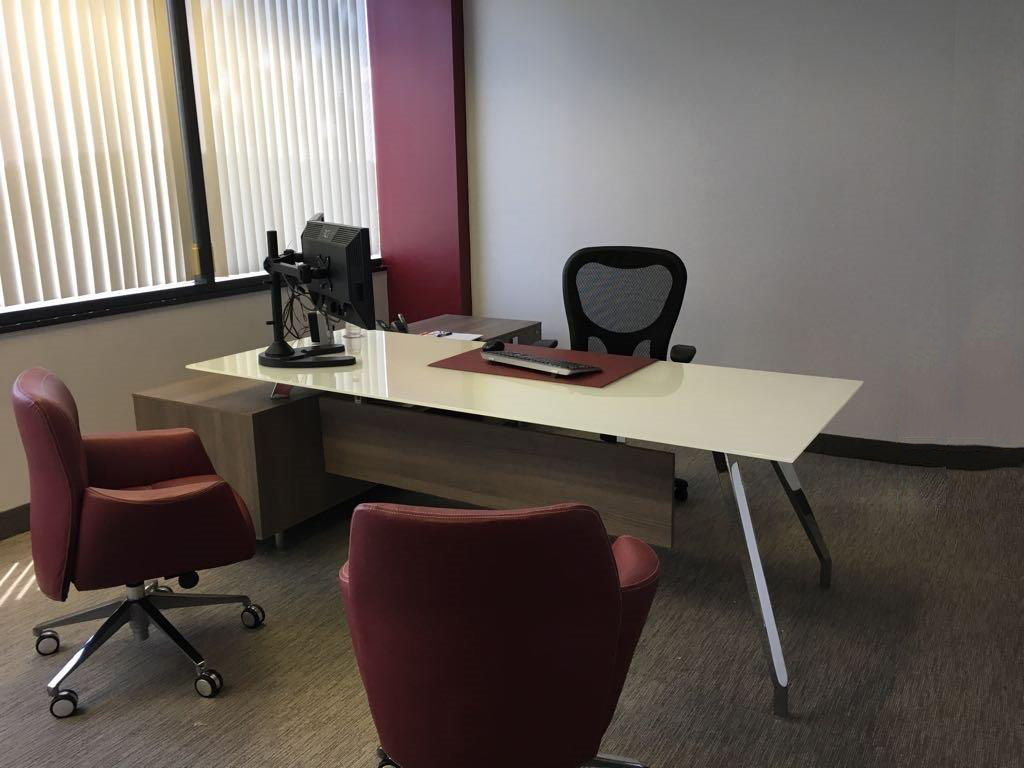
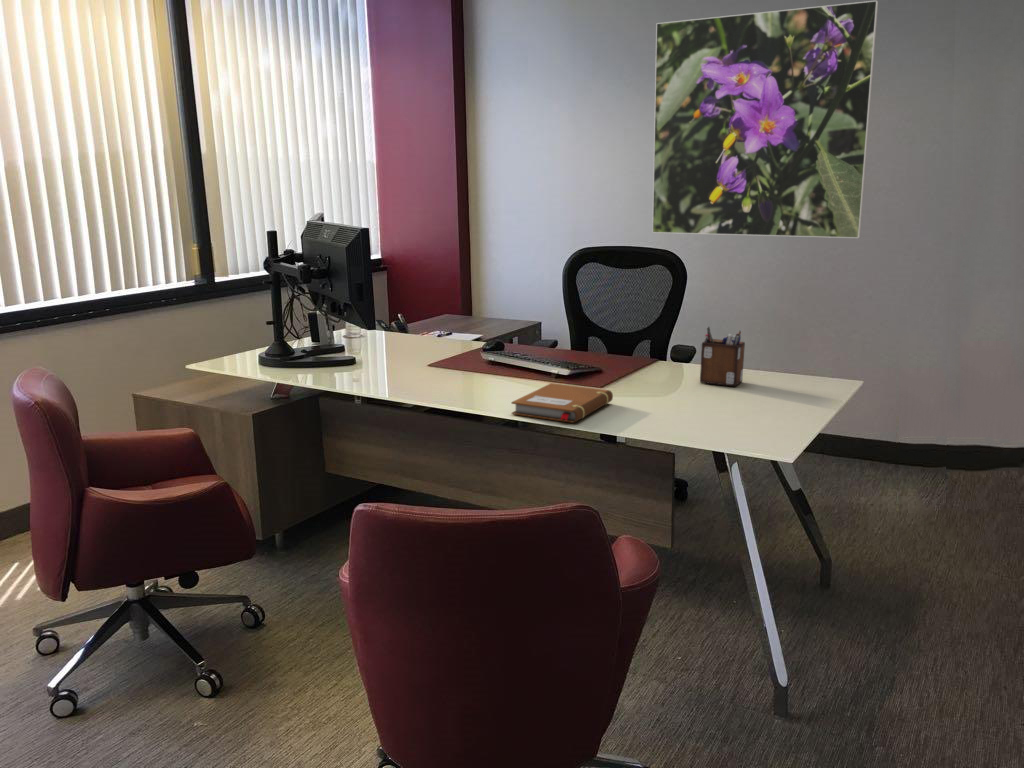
+ desk organizer (722, 354)
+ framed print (755, 127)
+ notebook (562, 402)
